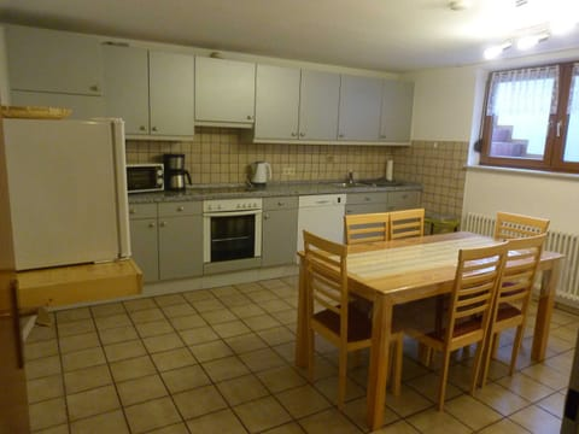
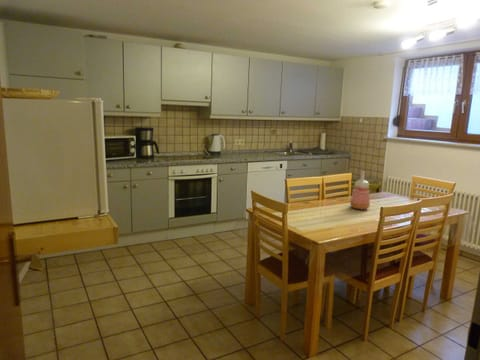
+ vase (361, 189)
